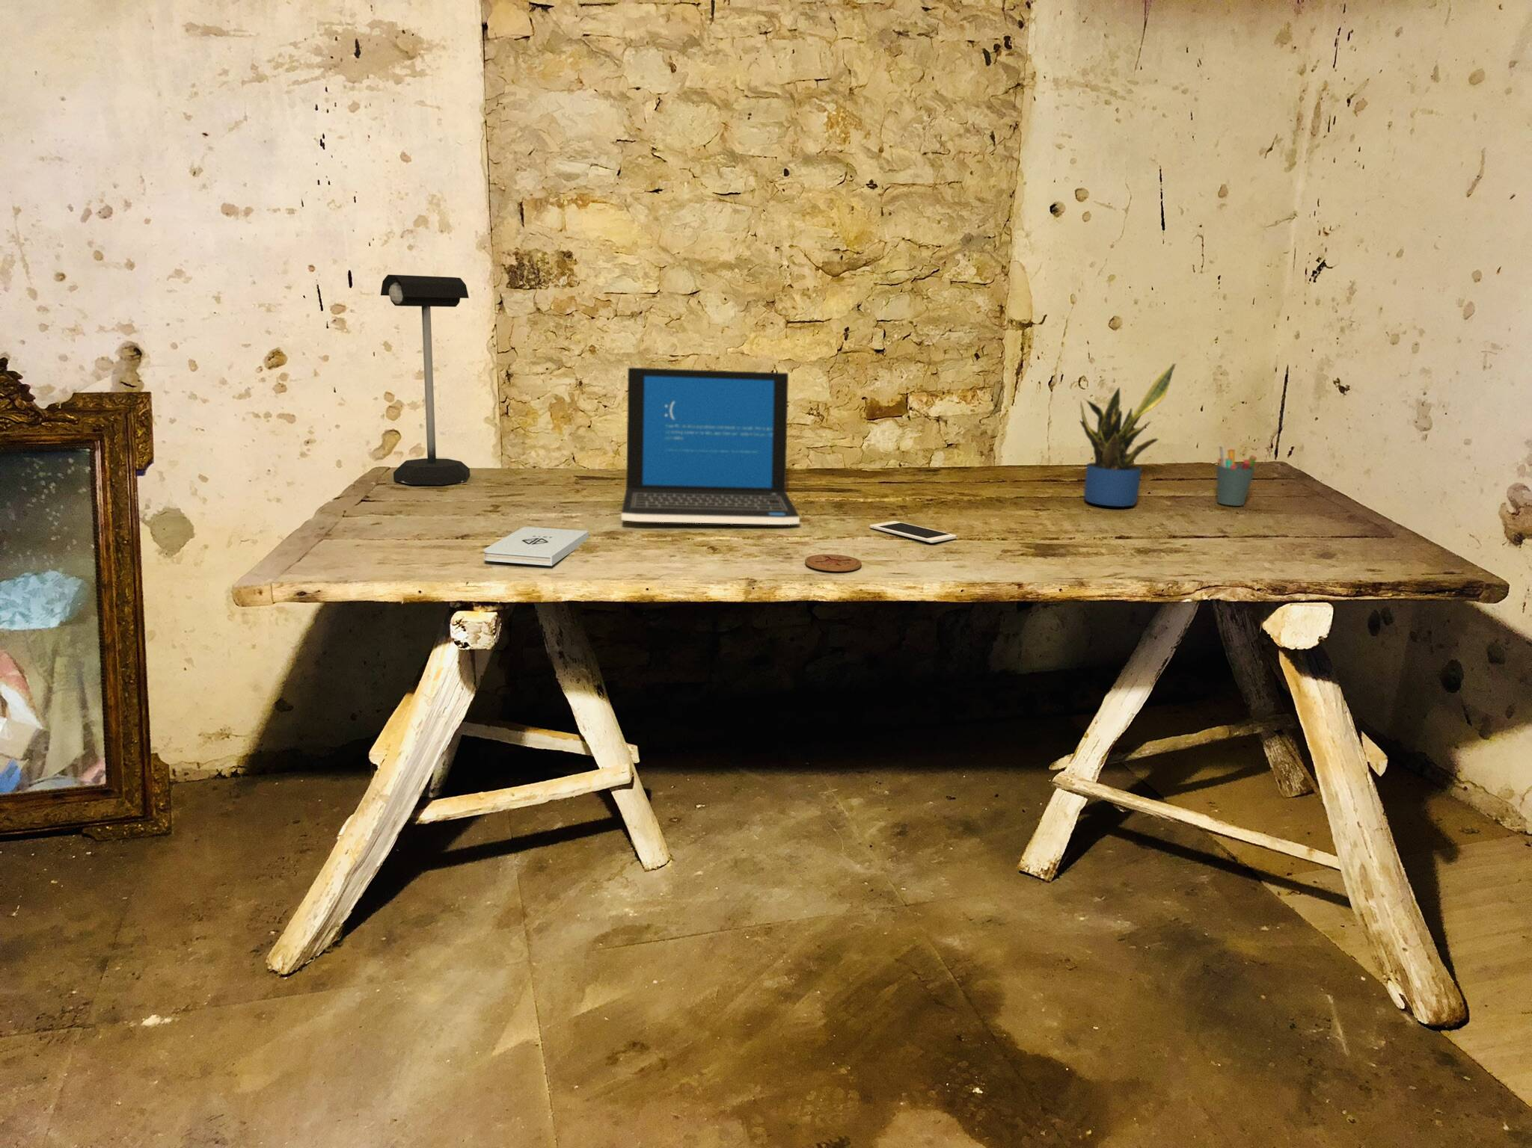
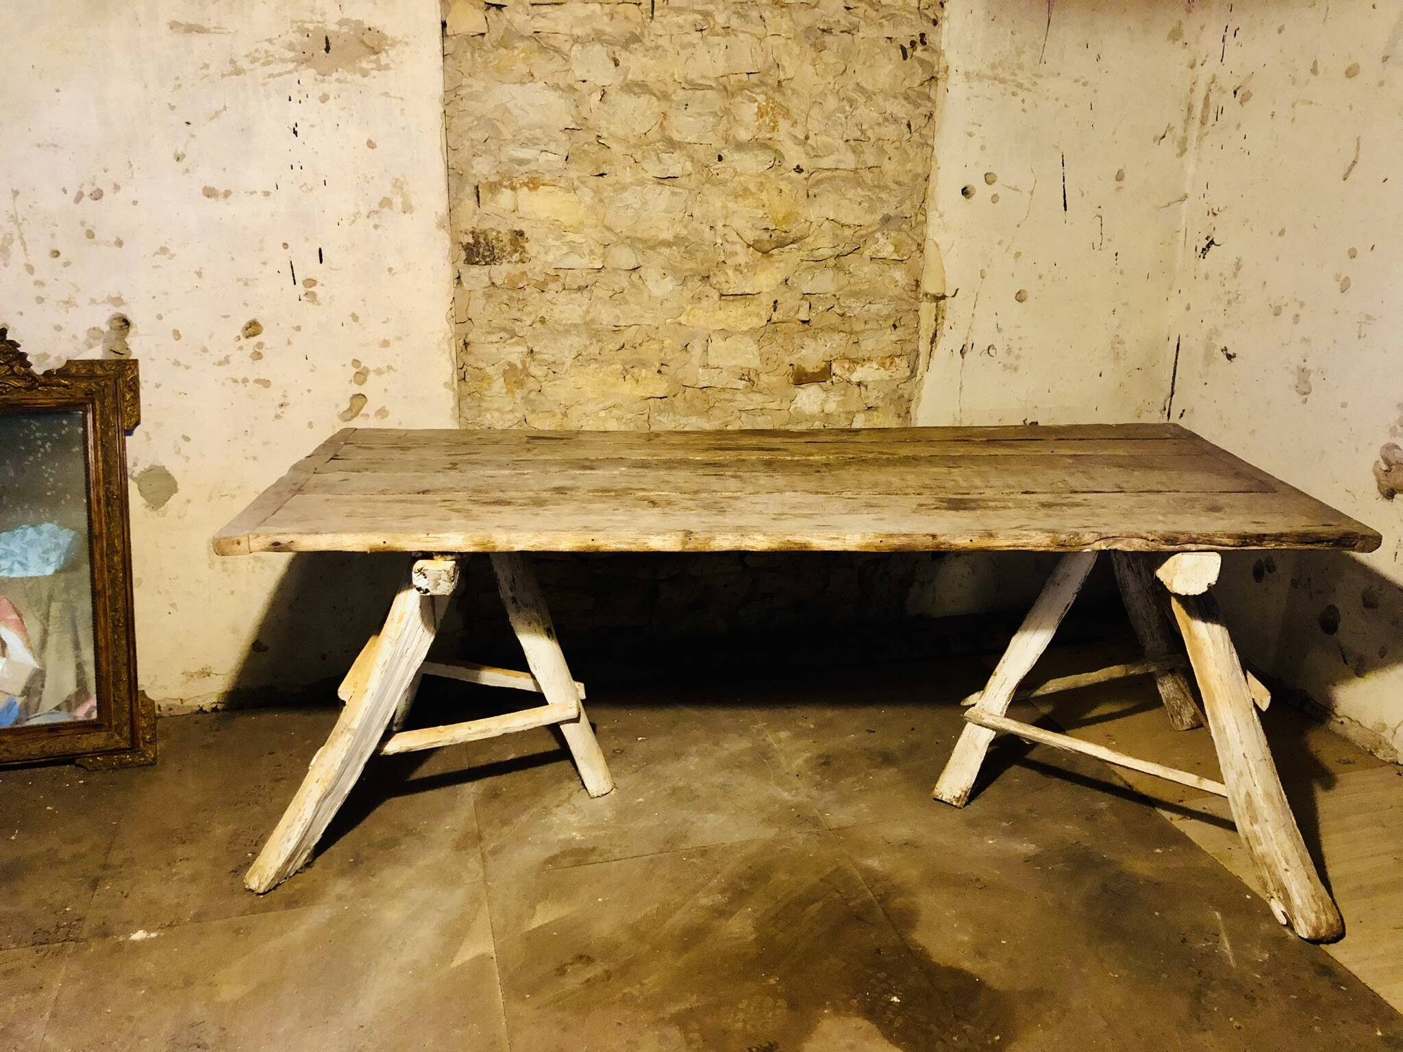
- pen holder (1234, 475)
- coaster (832, 562)
- laptop (709, 443)
- notepad (537, 545)
- potted plant (1123, 432)
- cell phone (912, 532)
- mailbox (428, 379)
